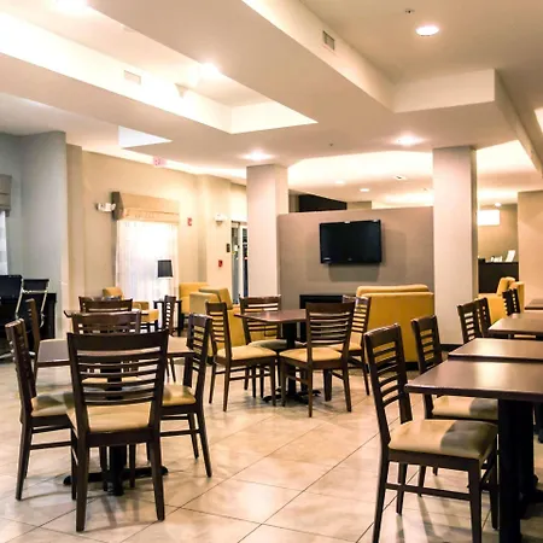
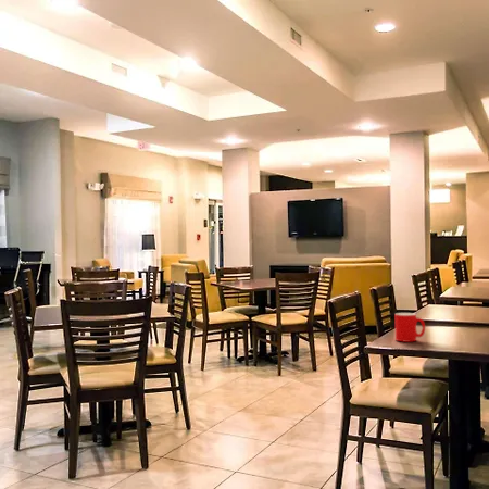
+ cup (410, 327)
